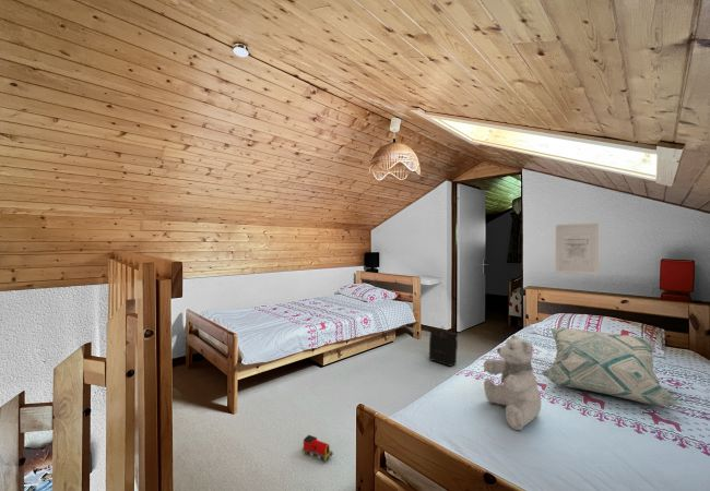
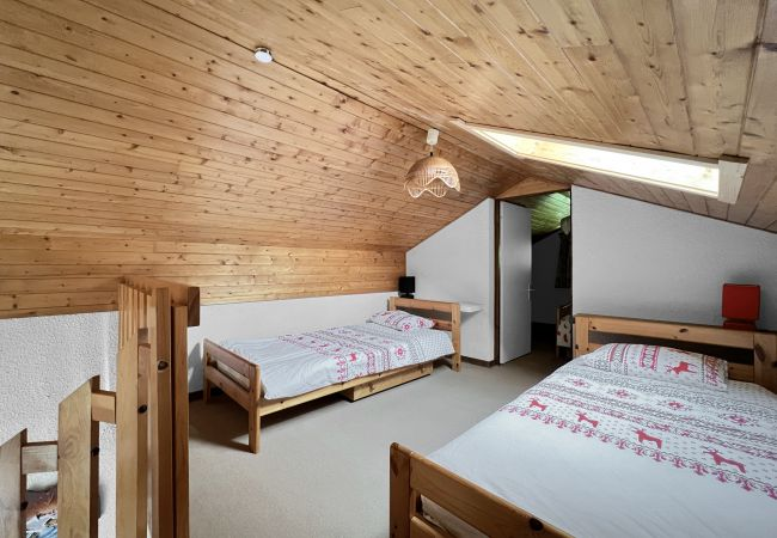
- toy train (317, 447)
- backpack (442, 344)
- decorative pillow (601, 360)
- teddy bear (507, 376)
- wall art (576, 249)
